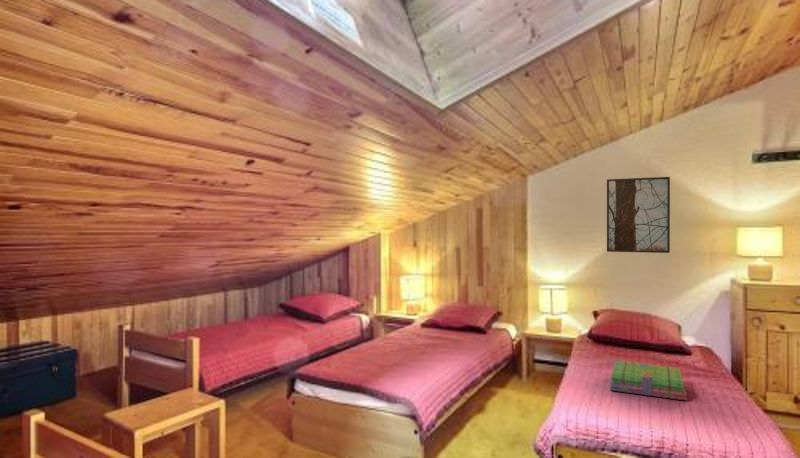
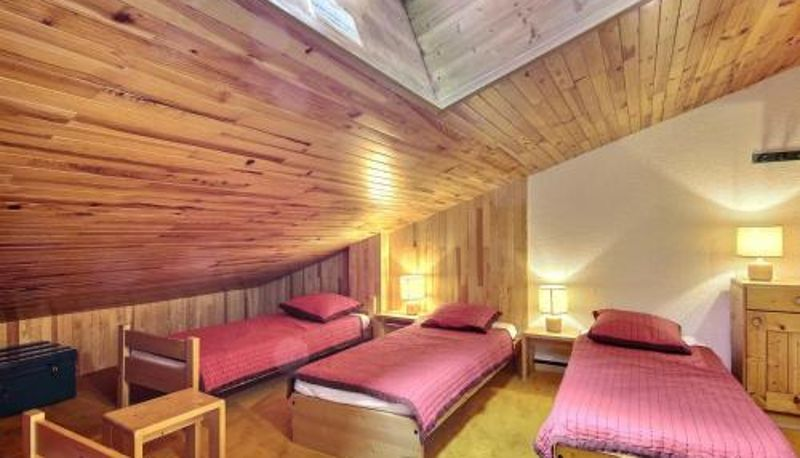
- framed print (637, 215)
- stack of books (646, 379)
